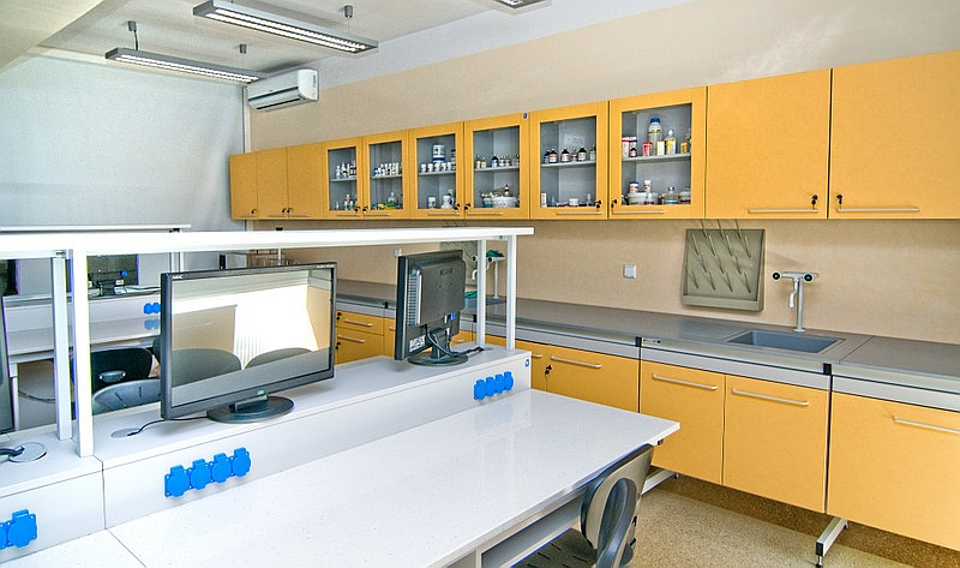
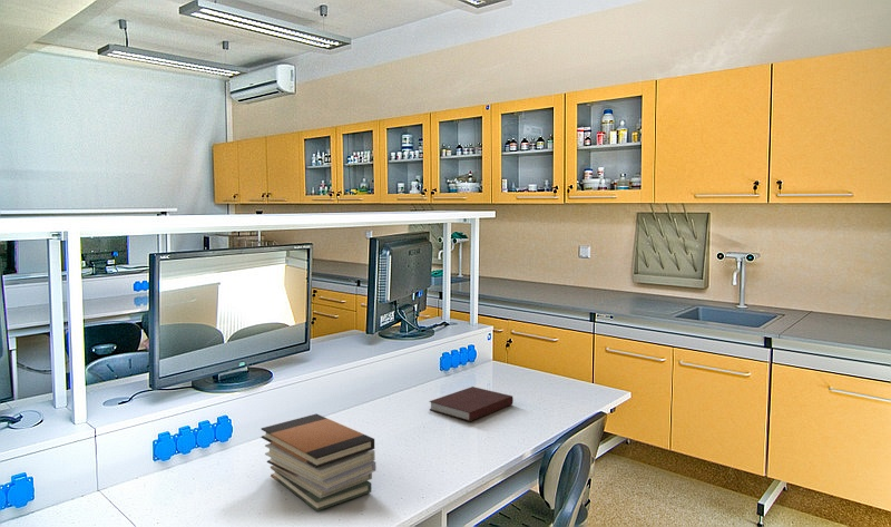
+ book stack (319, 458)
+ notebook (471, 402)
